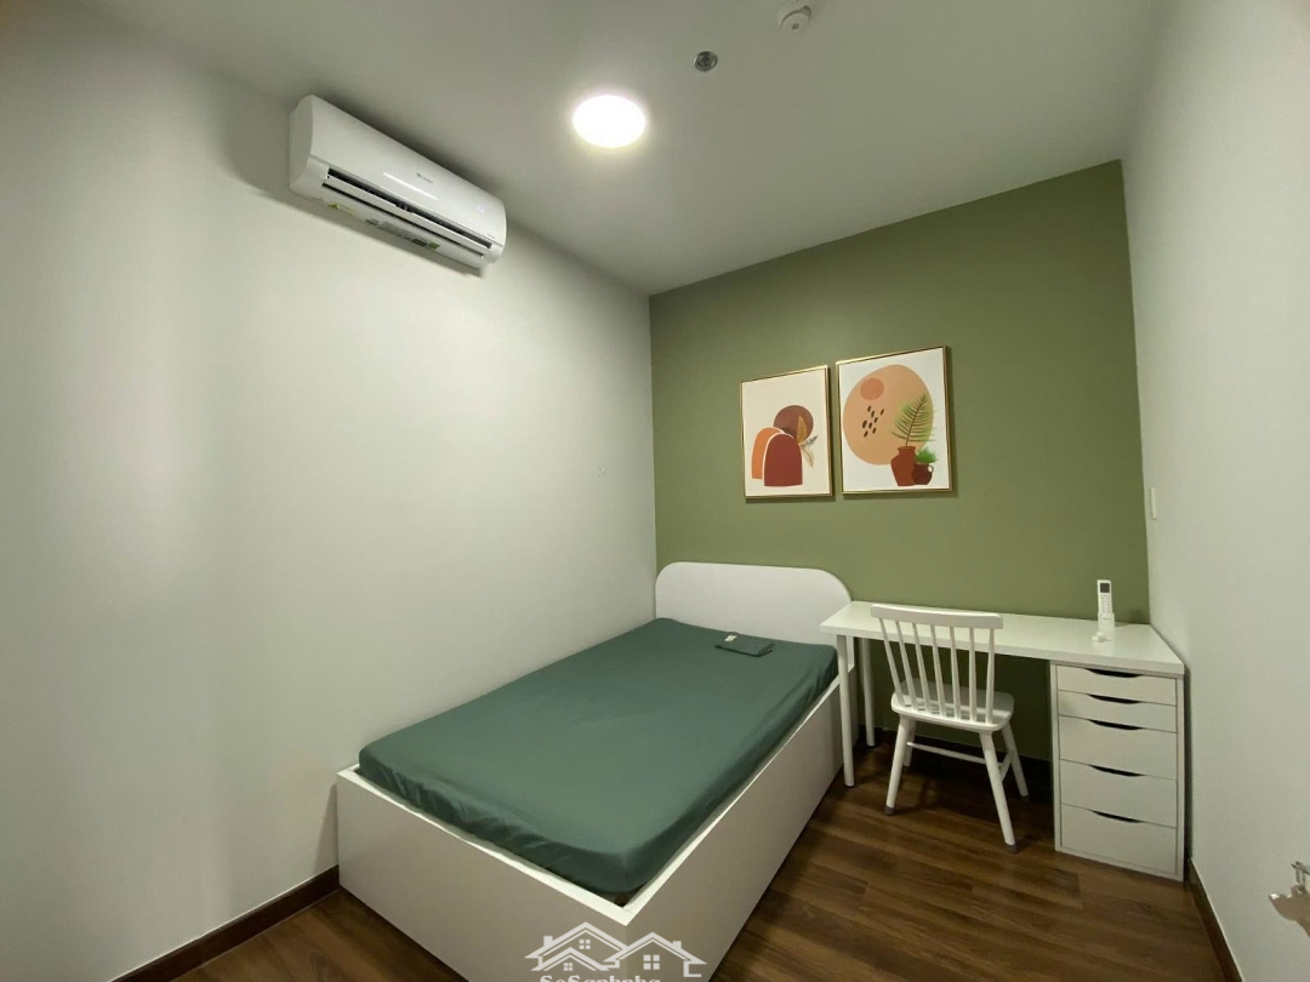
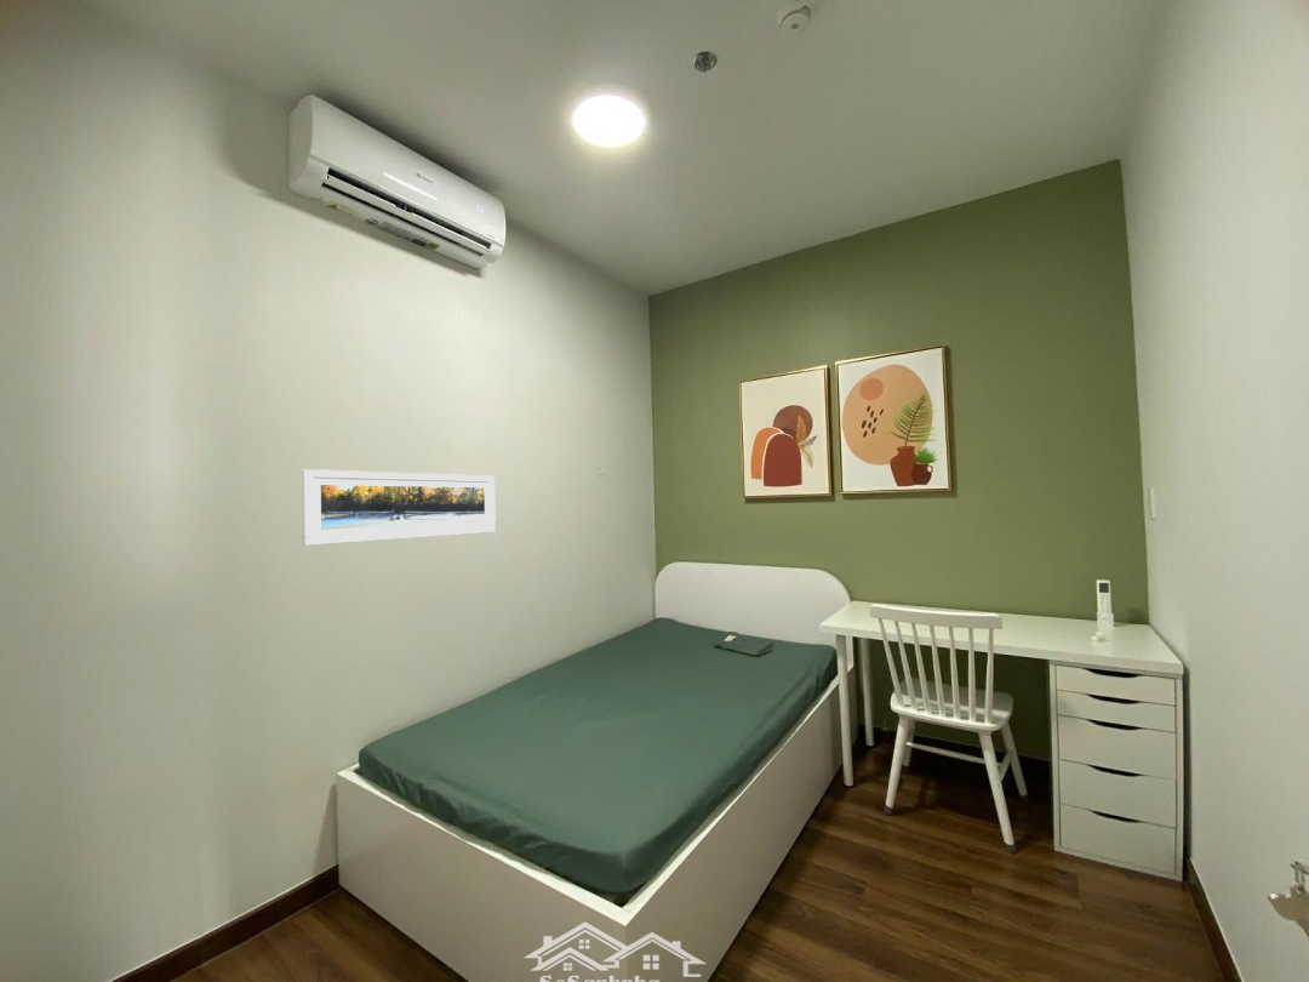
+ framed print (412, 504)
